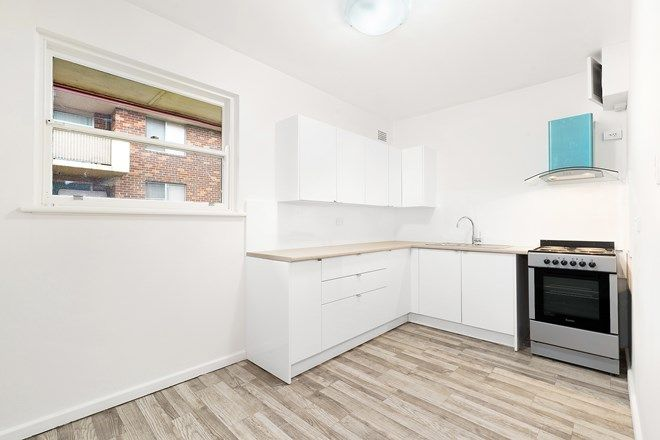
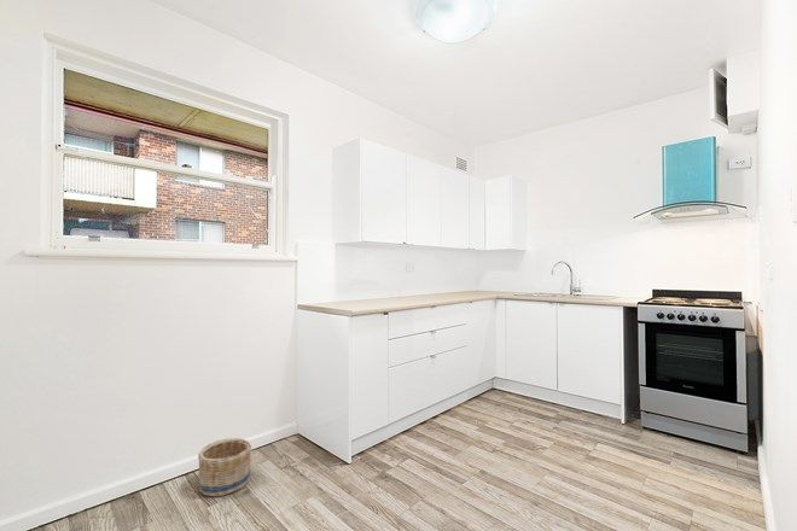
+ basket (225, 465)
